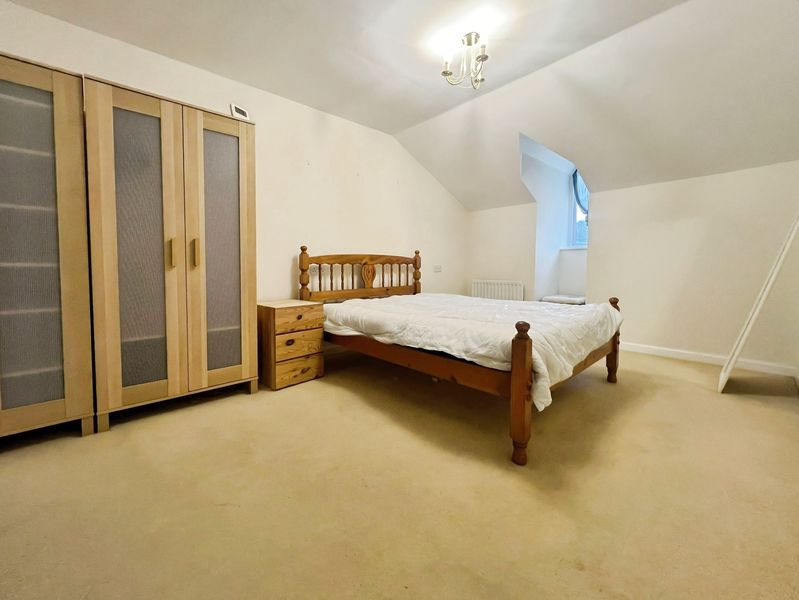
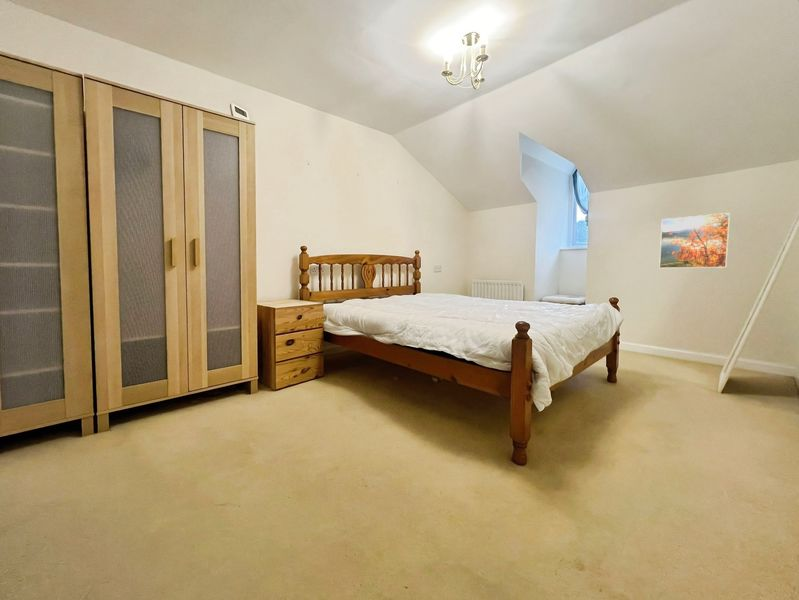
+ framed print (692, 242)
